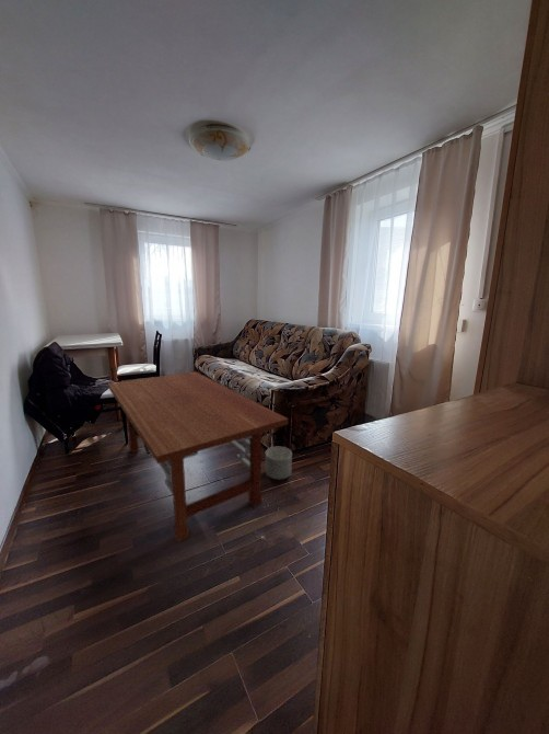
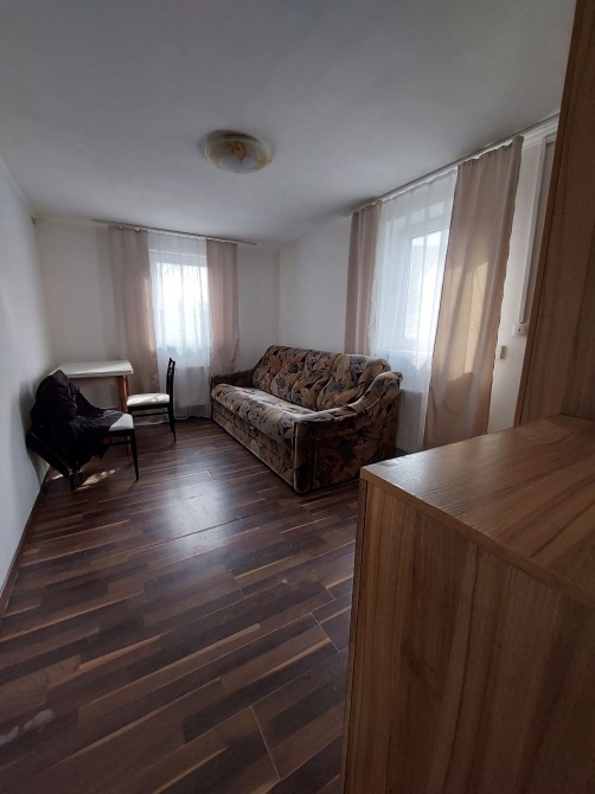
- coffee table (185, 436)
- planter (278, 463)
